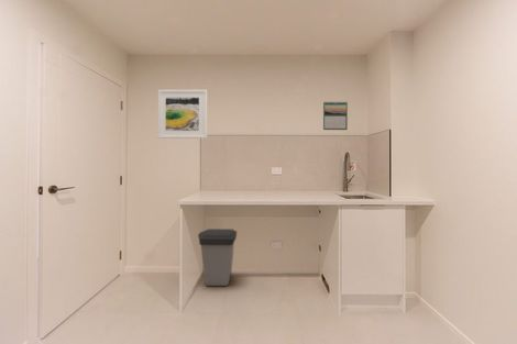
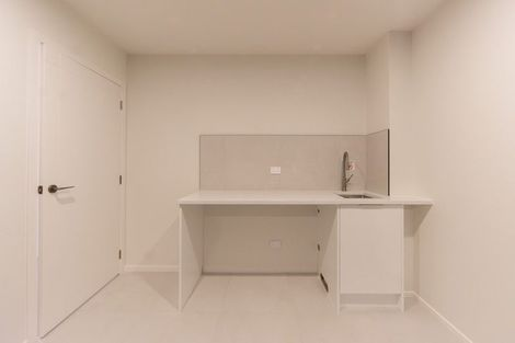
- trash can (218, 255)
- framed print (182, 113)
- calendar (334, 115)
